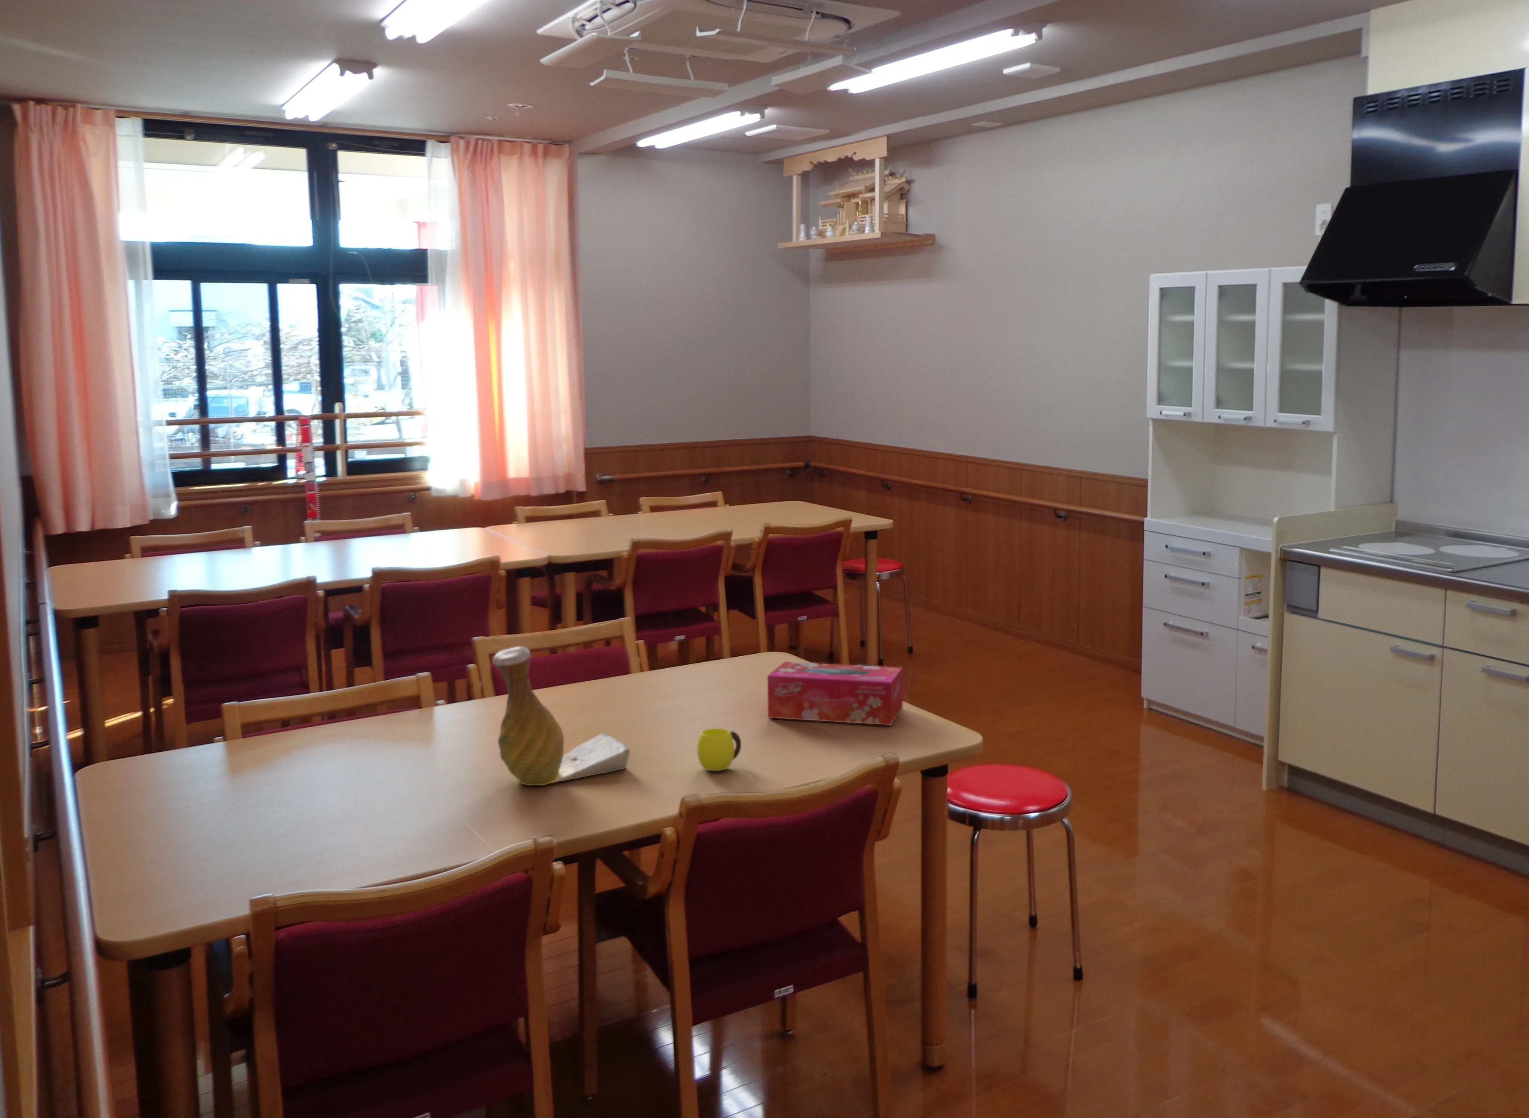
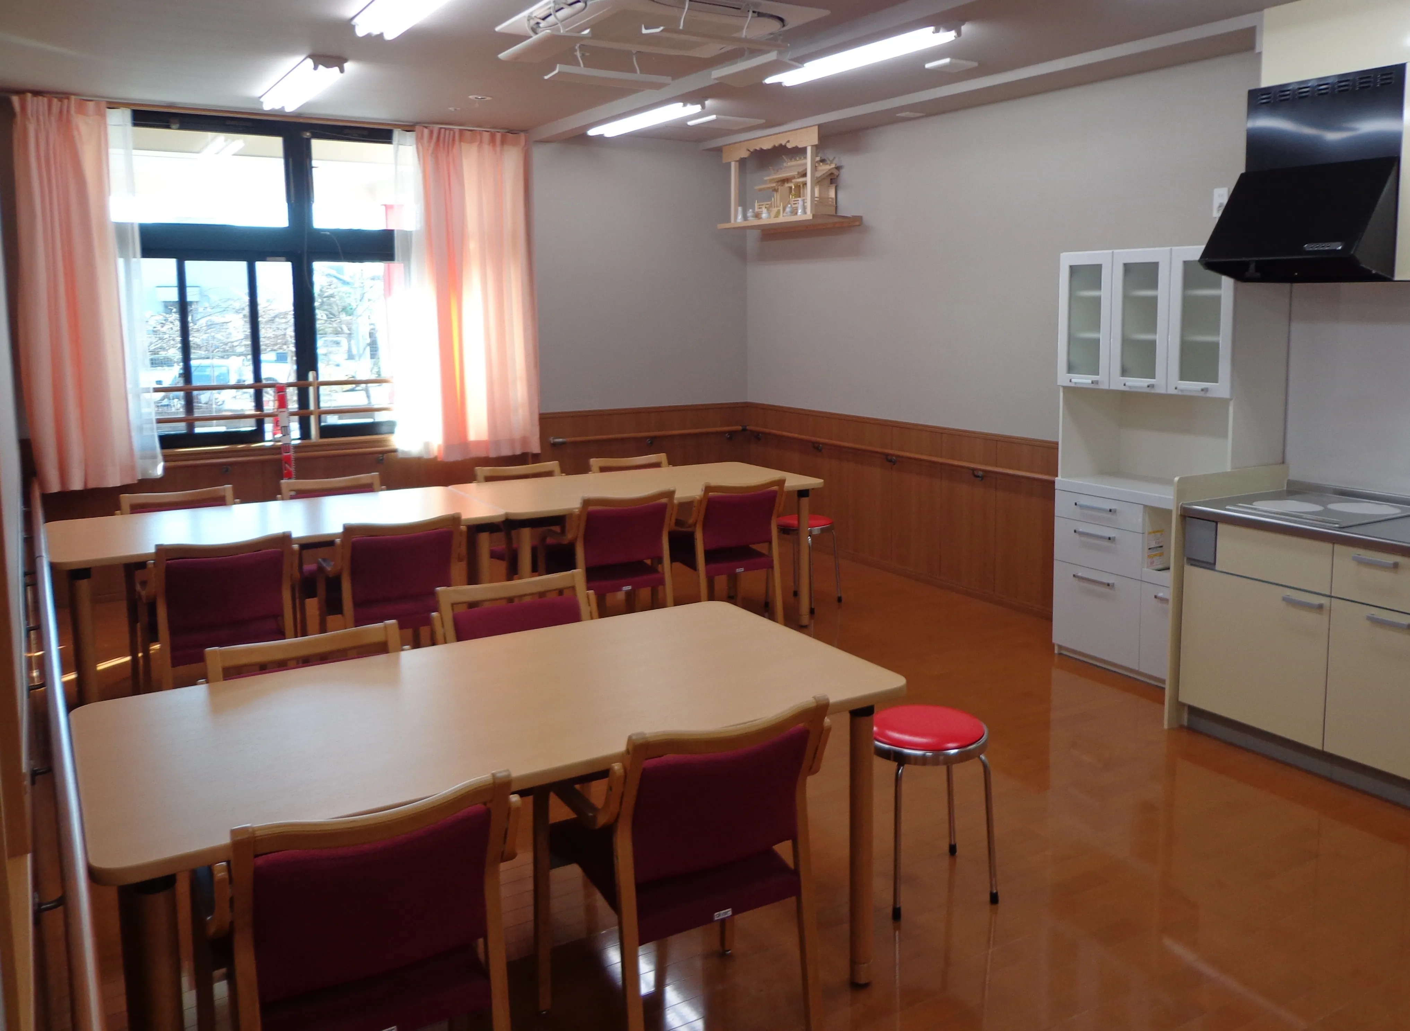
- vase (551, 713)
- tissue box (836, 692)
- cup (721, 749)
